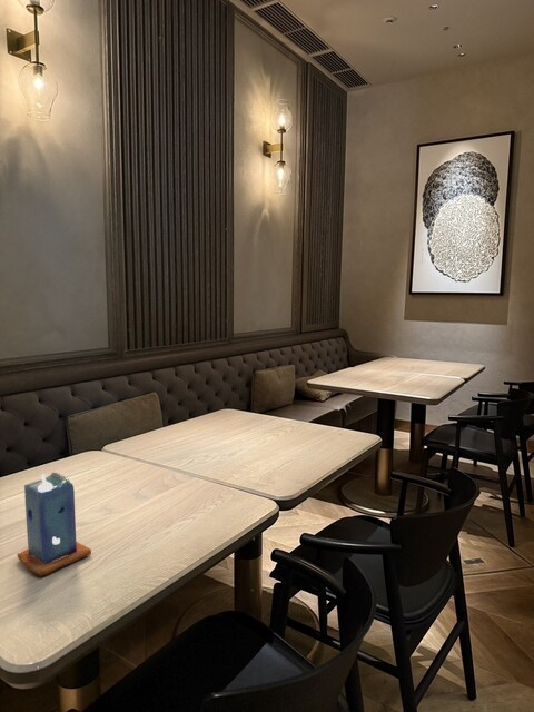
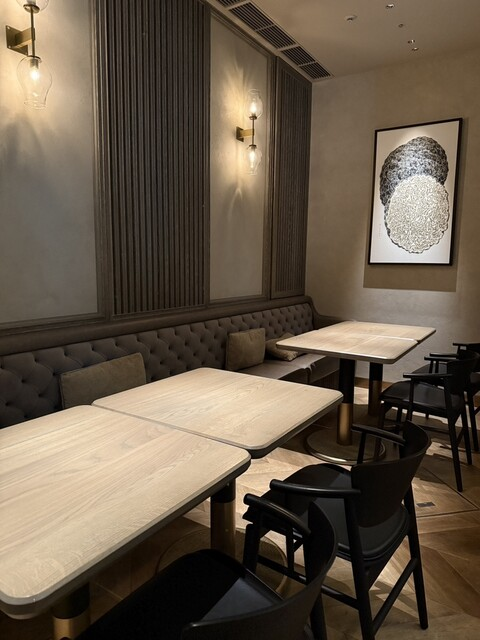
- candle (52, 514)
